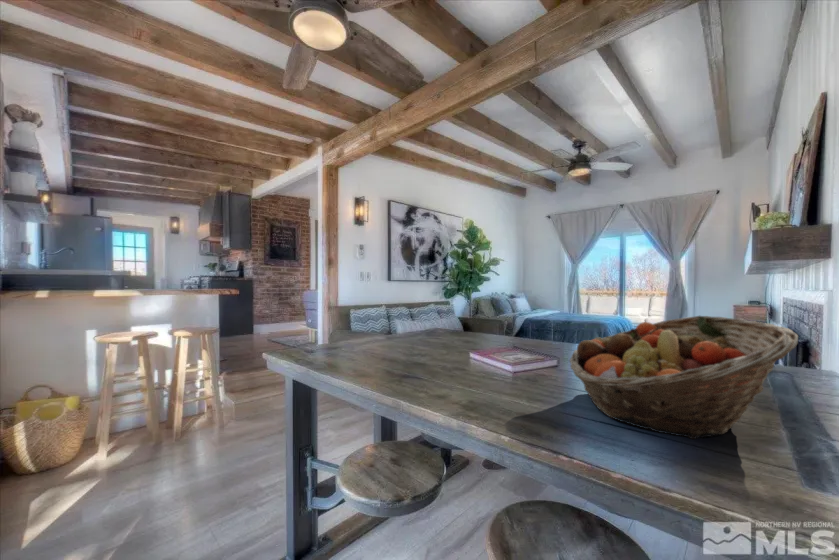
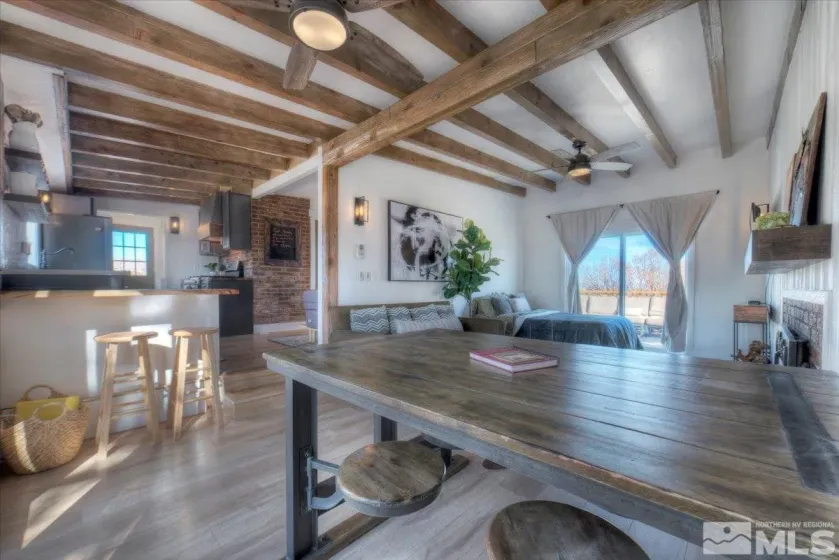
- fruit basket (662, 362)
